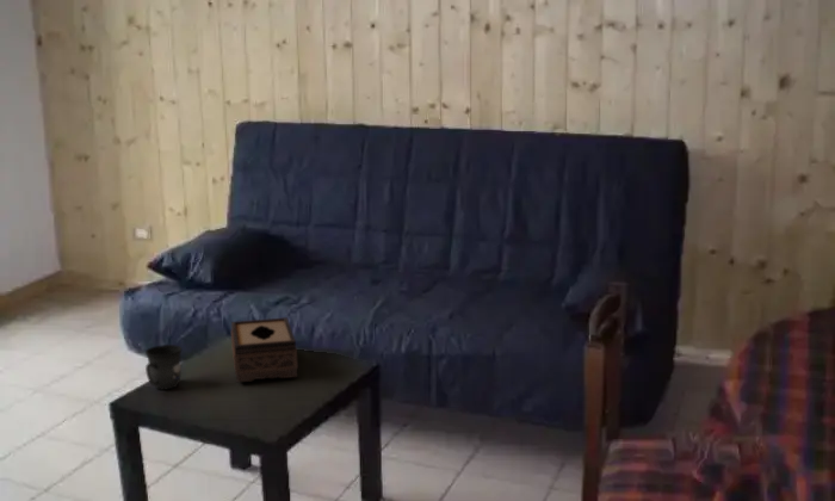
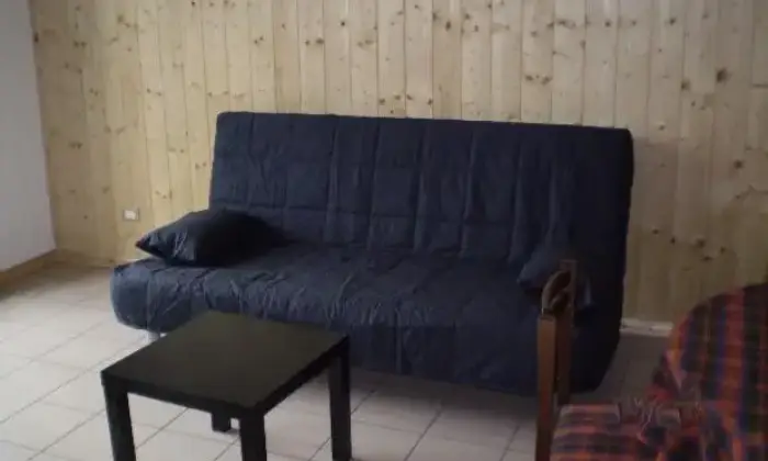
- mug (161, 370)
- tissue box (262, 348)
